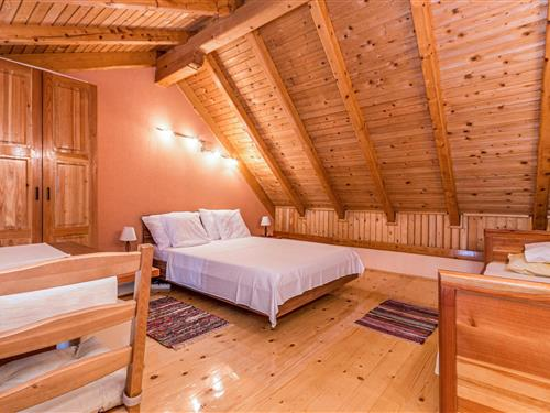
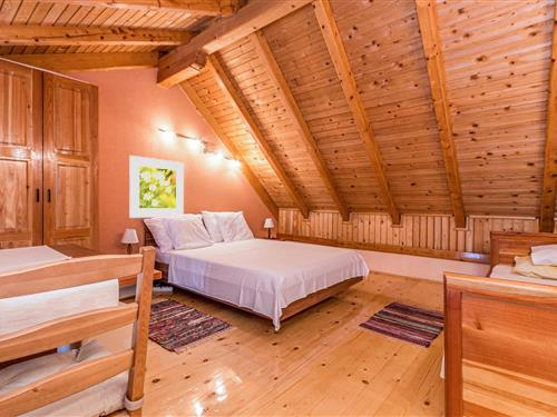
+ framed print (158, 188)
